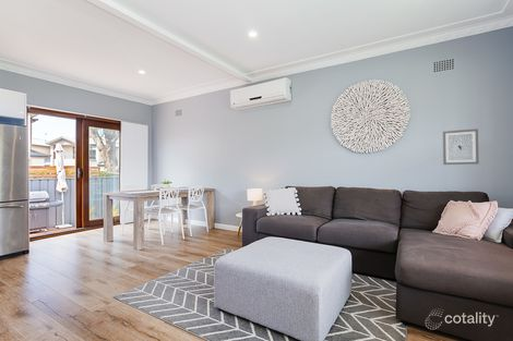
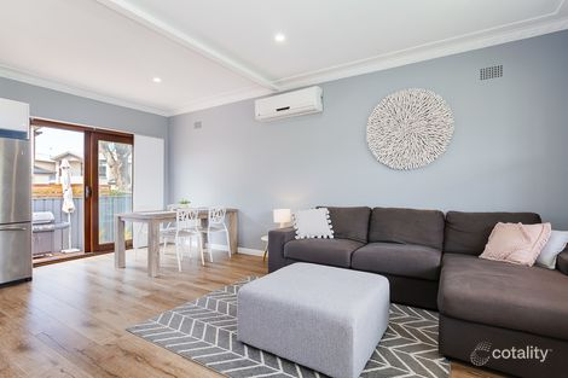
- wall art (460, 147)
